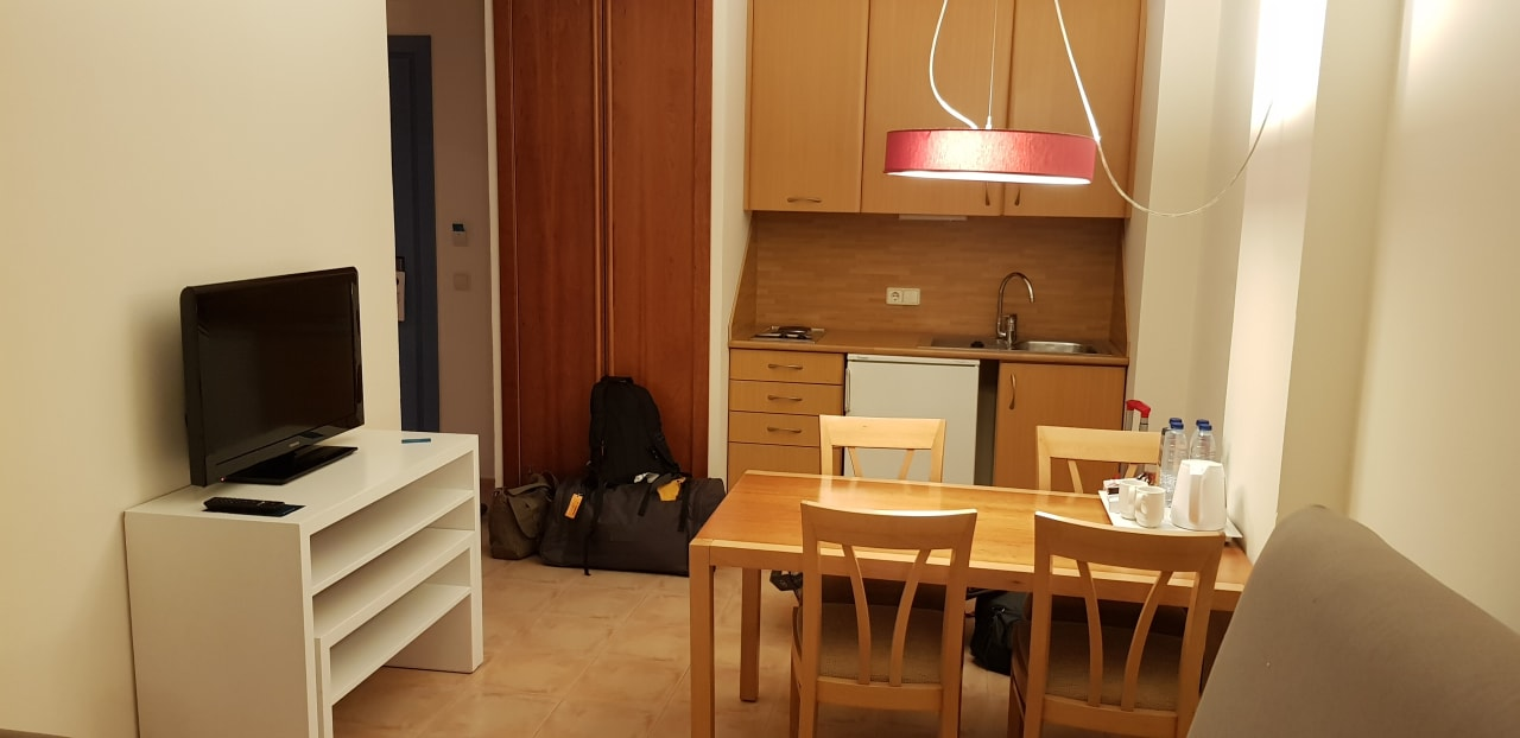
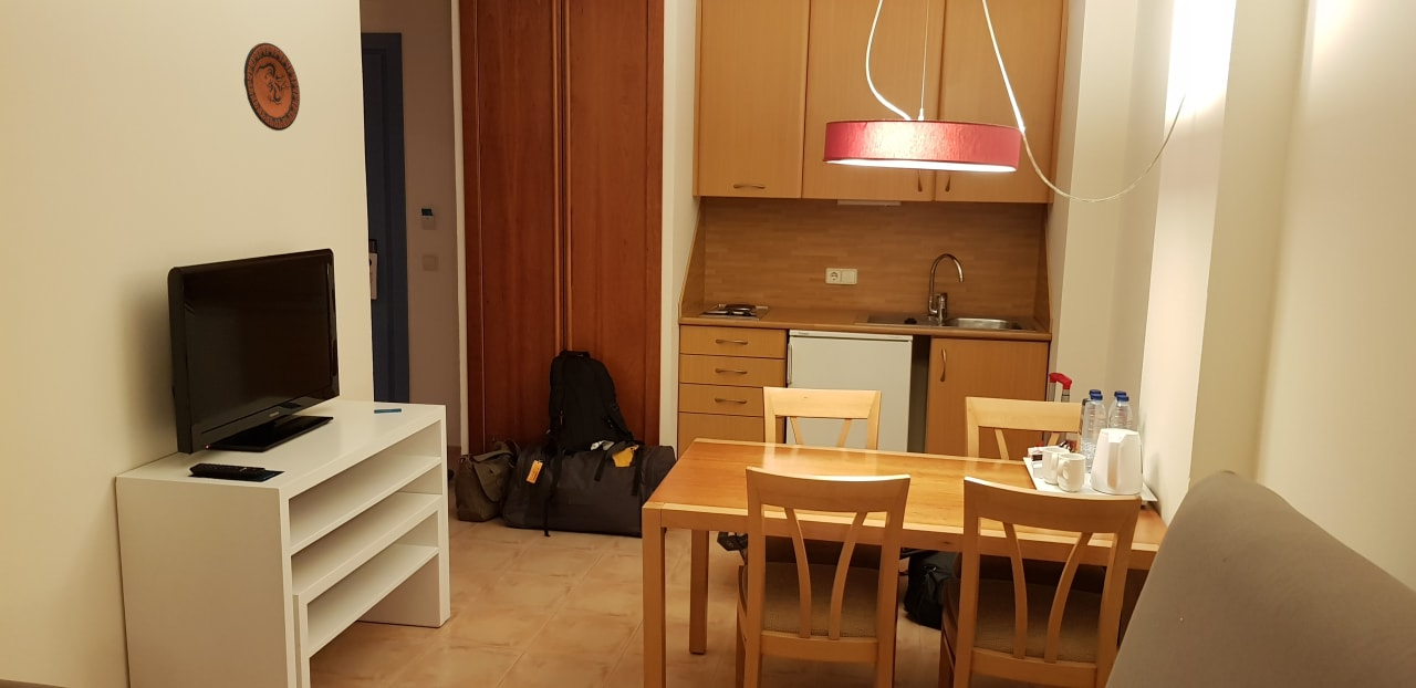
+ decorative plate (271, 86)
